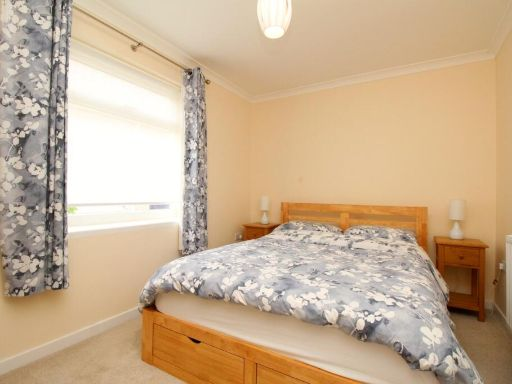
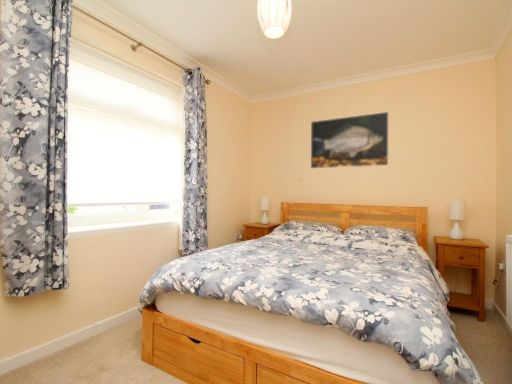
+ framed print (347, 142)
